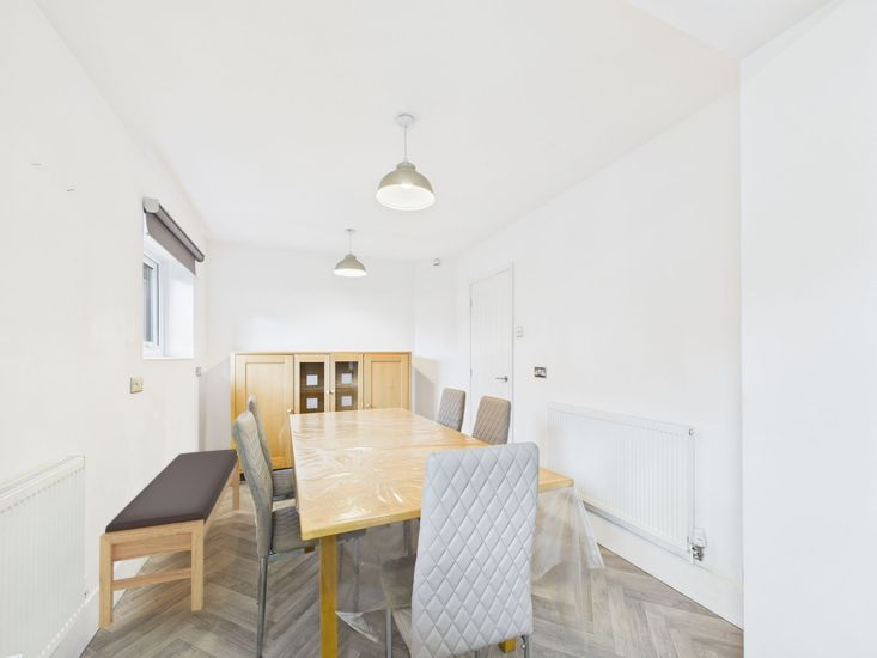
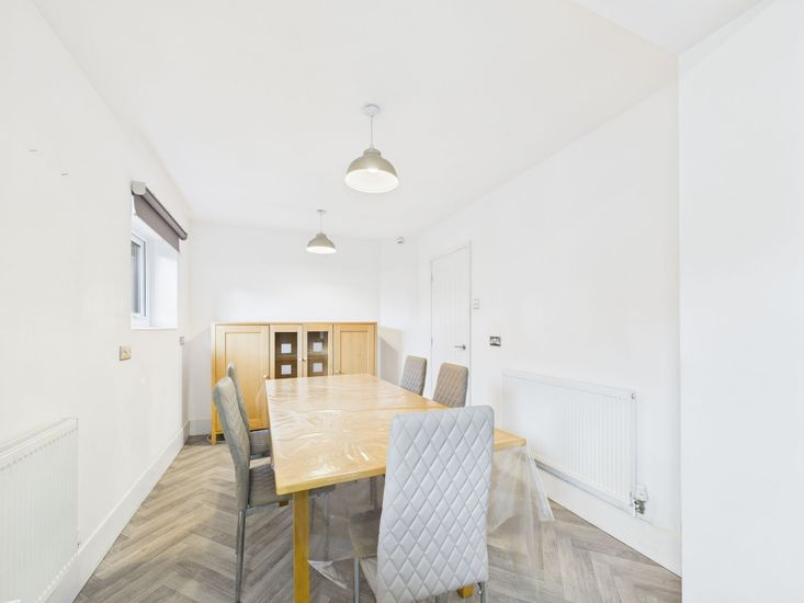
- bench (188, 516)
